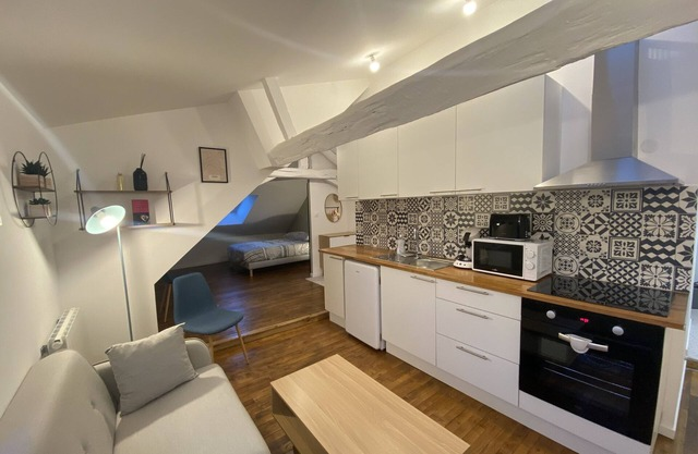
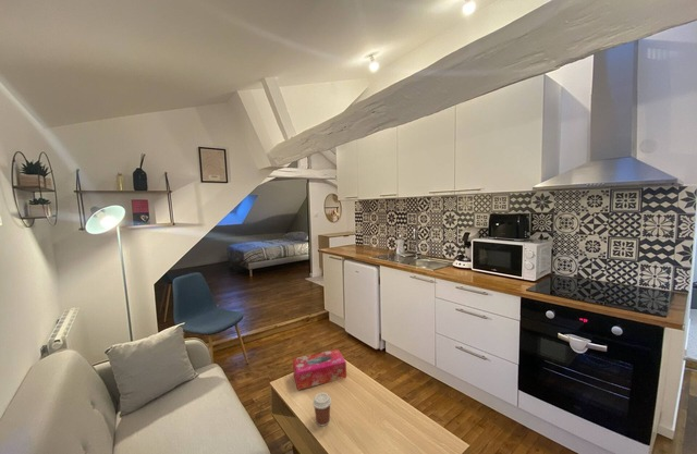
+ tissue box (319, 368)
+ coffee cup (322, 408)
